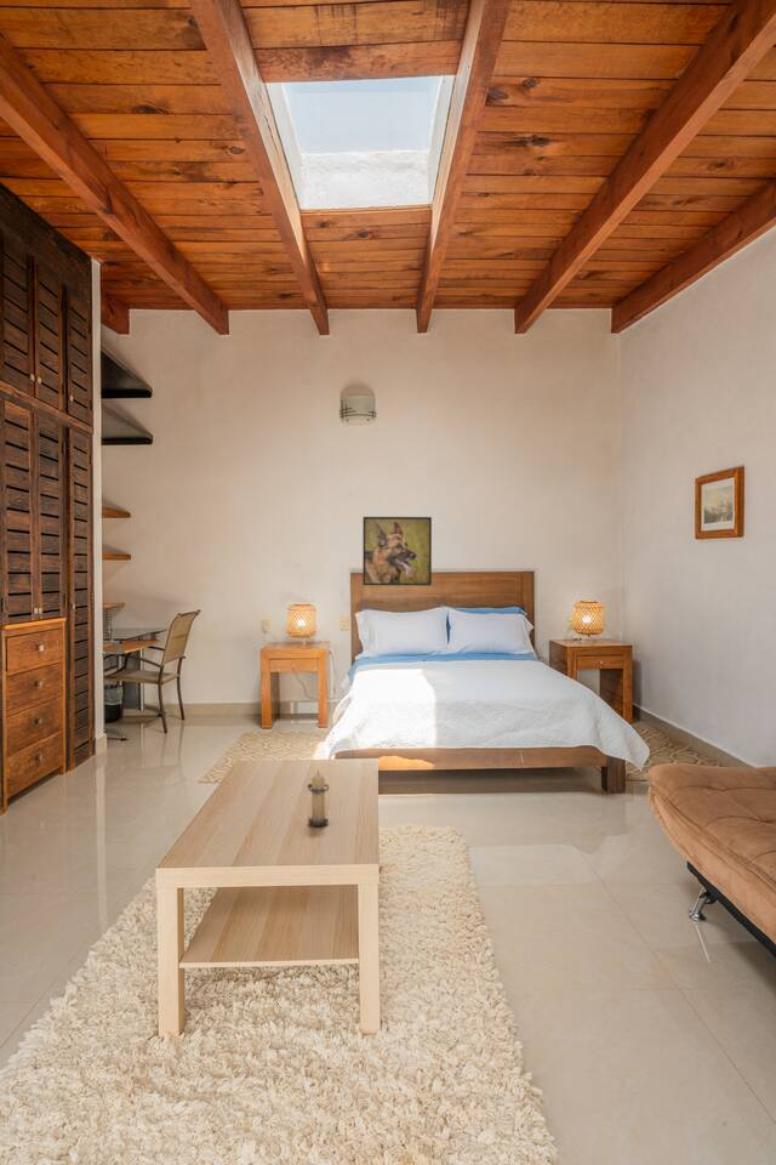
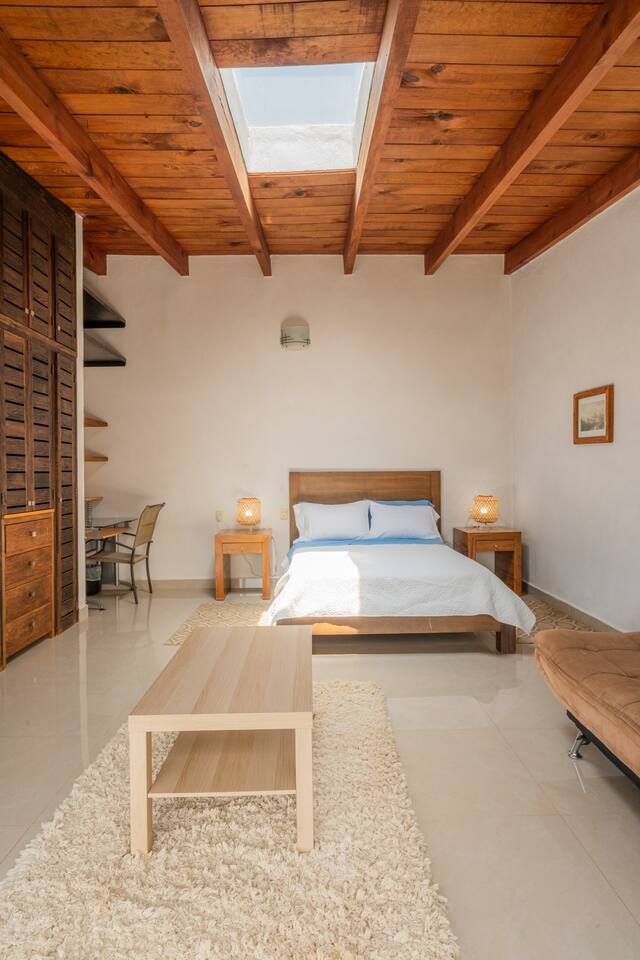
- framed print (396, 551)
- candle (318, 796)
